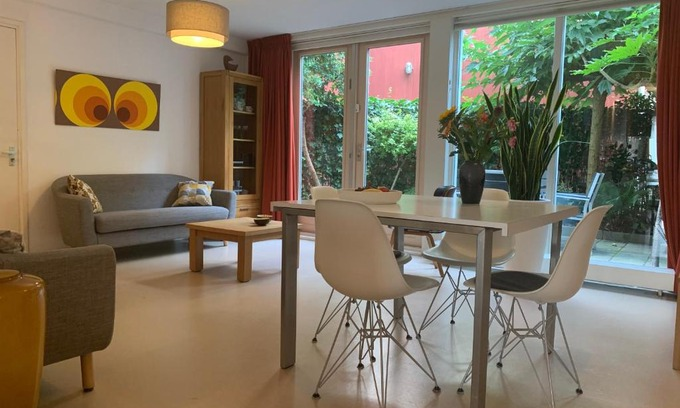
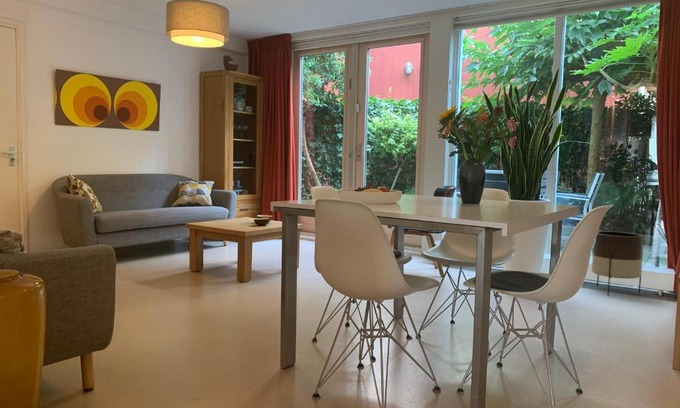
+ planter (616, 263)
